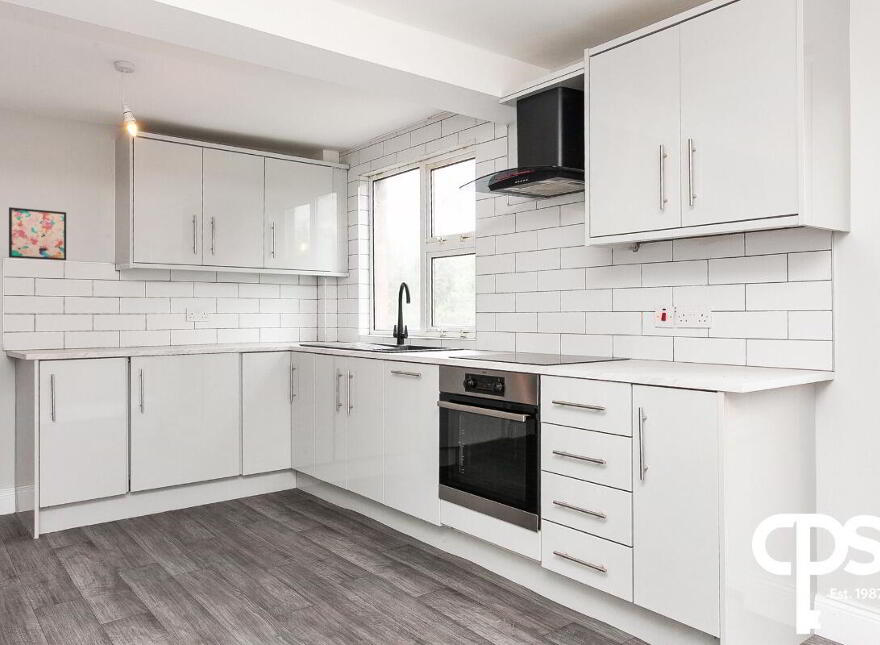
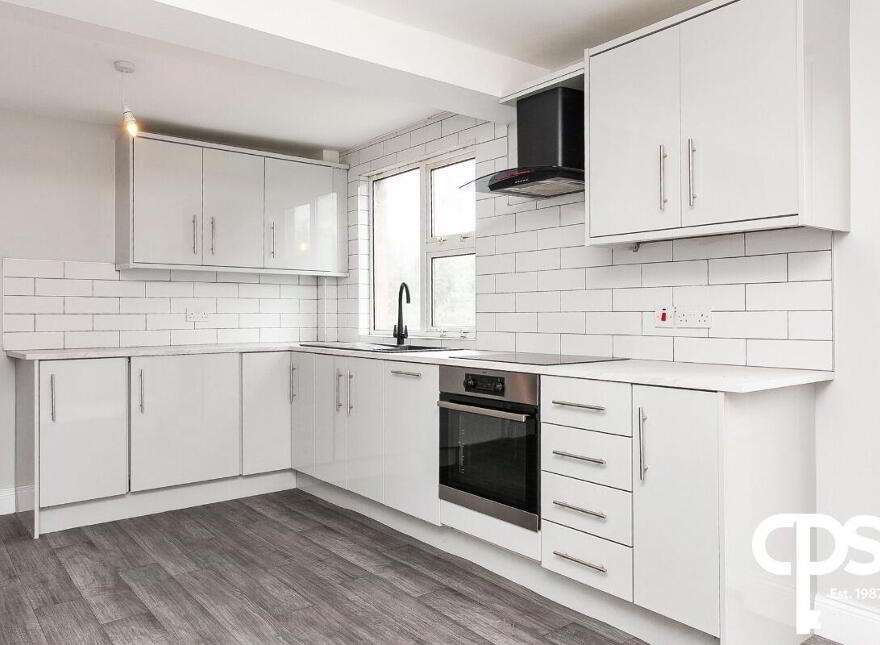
- wall art (38, 234)
